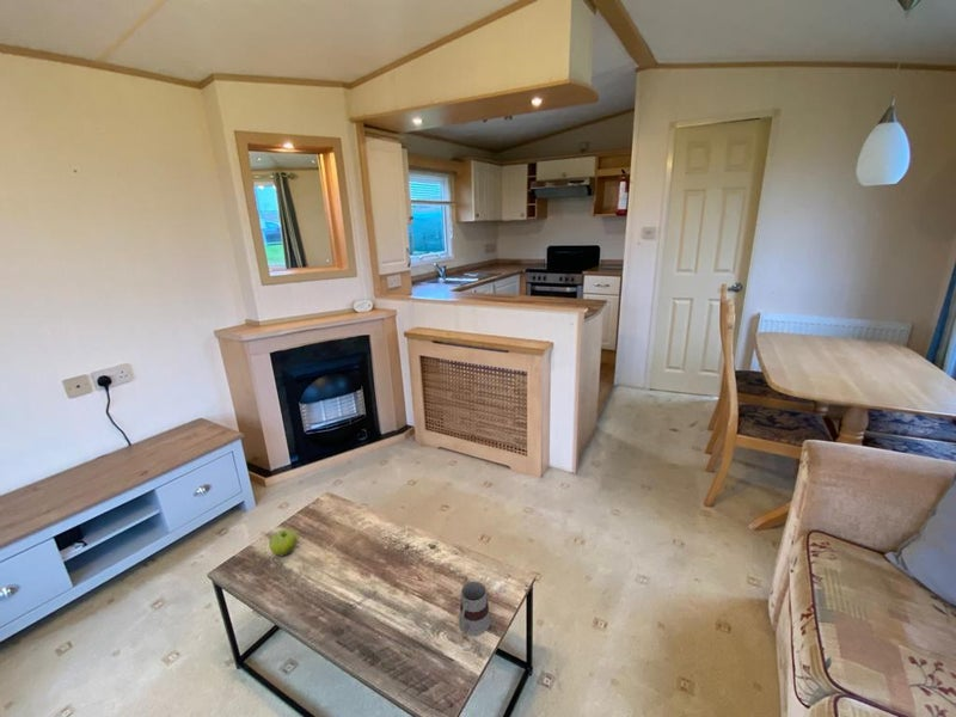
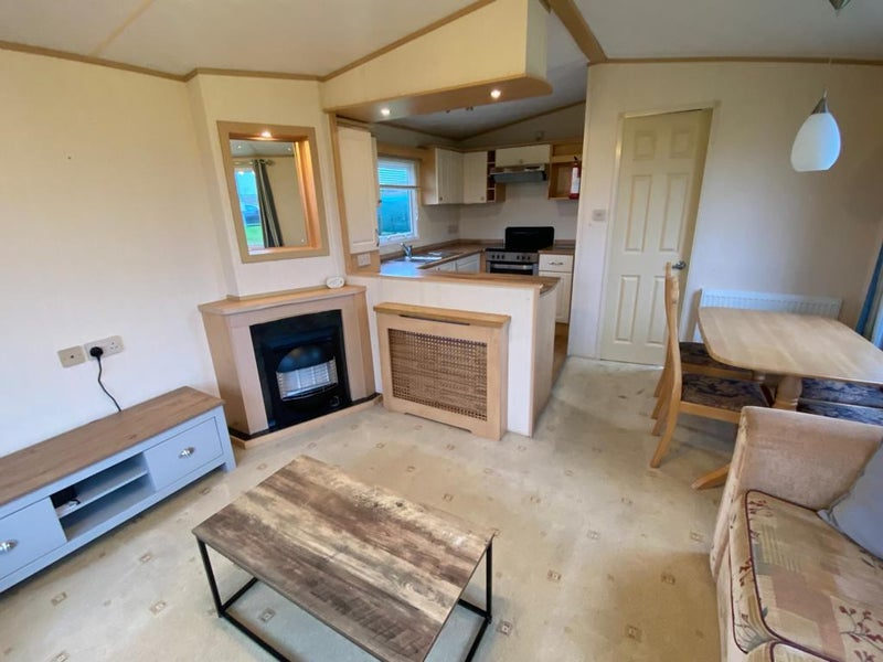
- fruit (283, 541)
- mug (472, 609)
